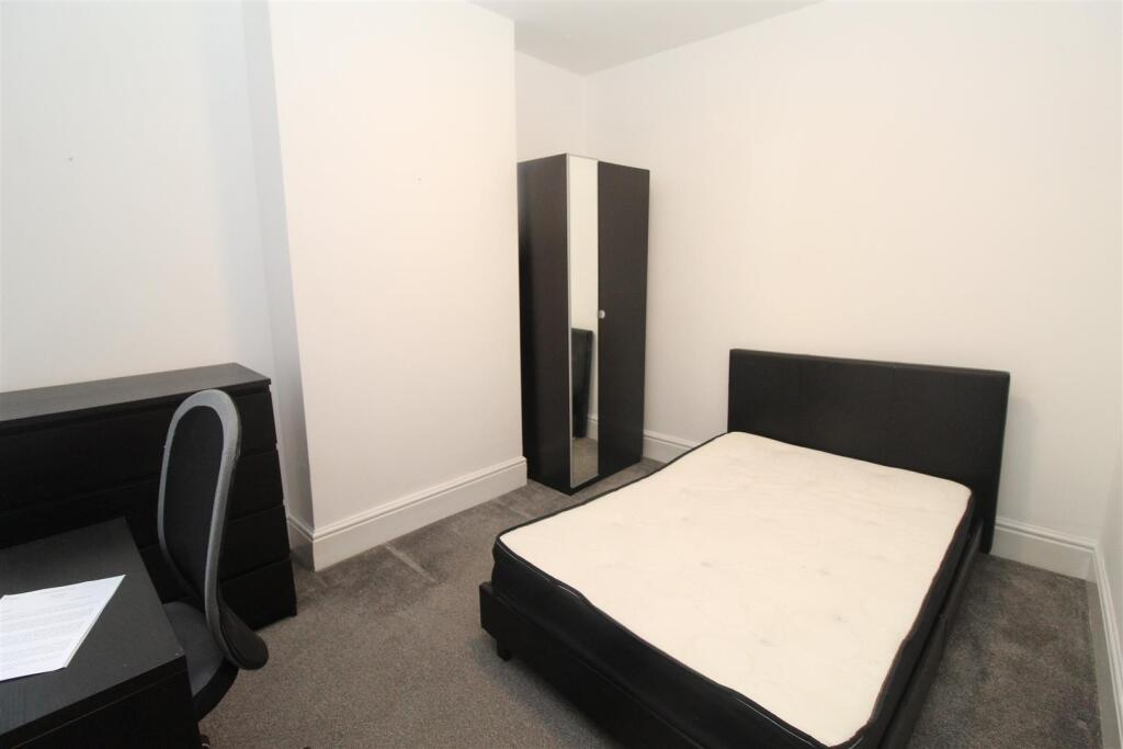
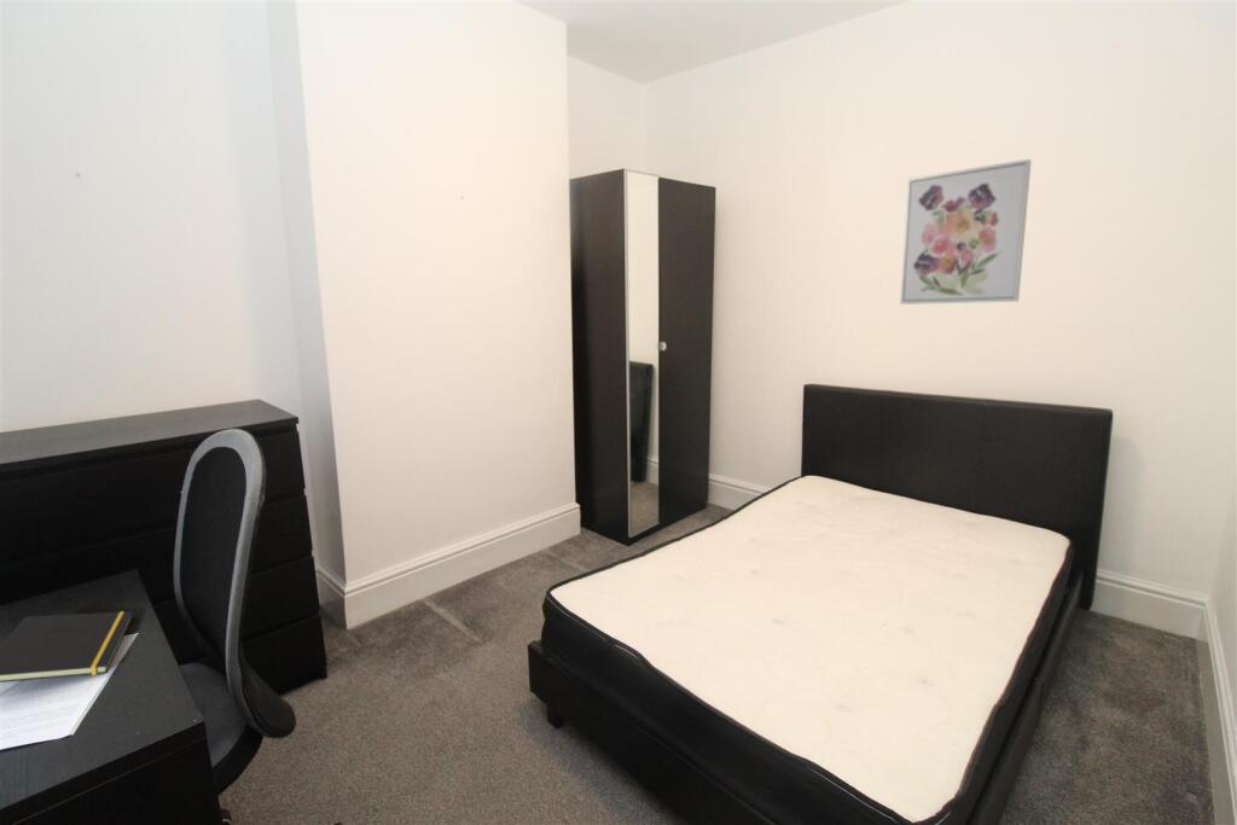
+ wall art (960, 237)
+ notepad (63, 643)
